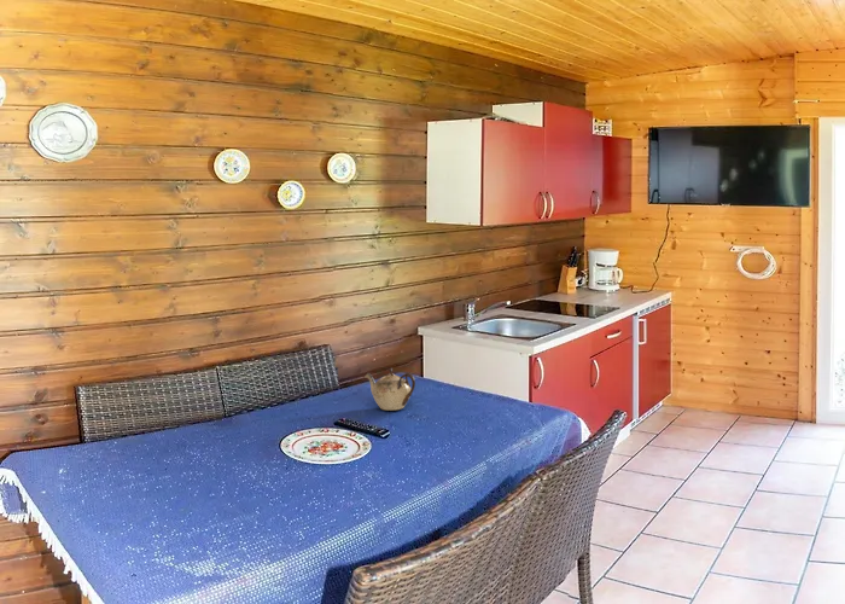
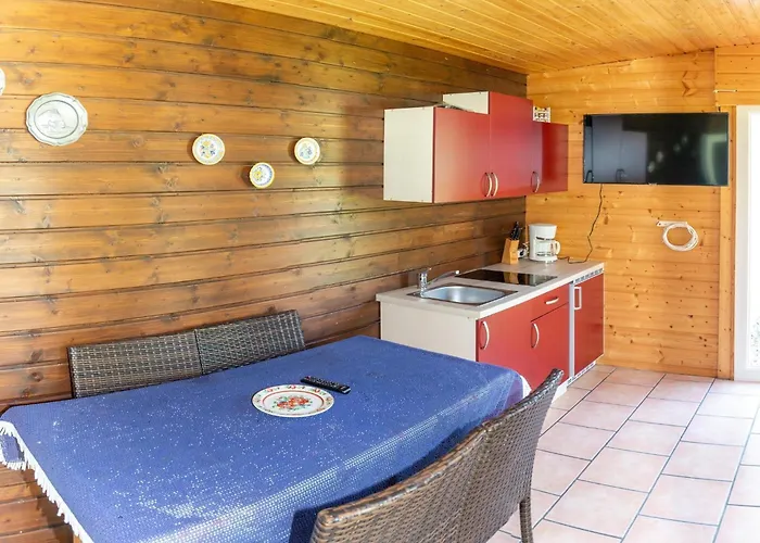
- teapot (389, 388)
